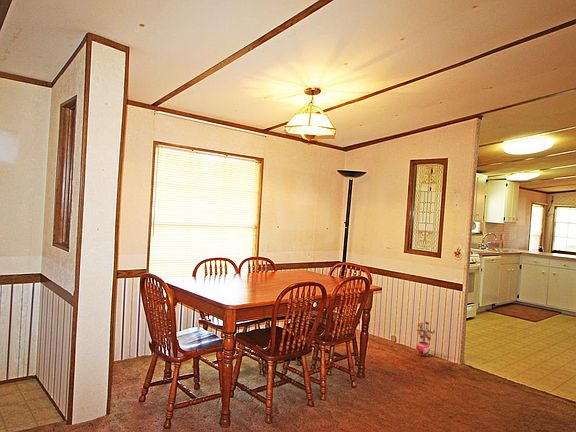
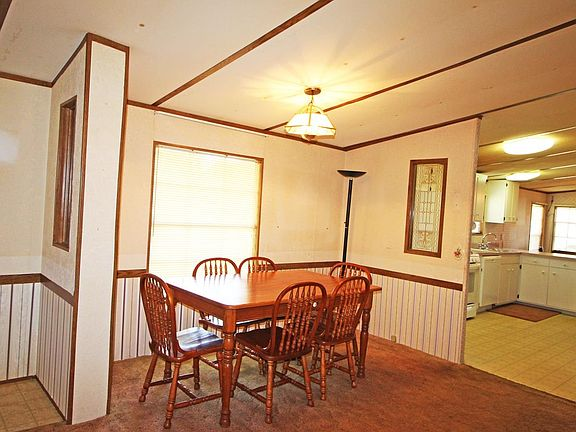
- potted plant (423, 338)
